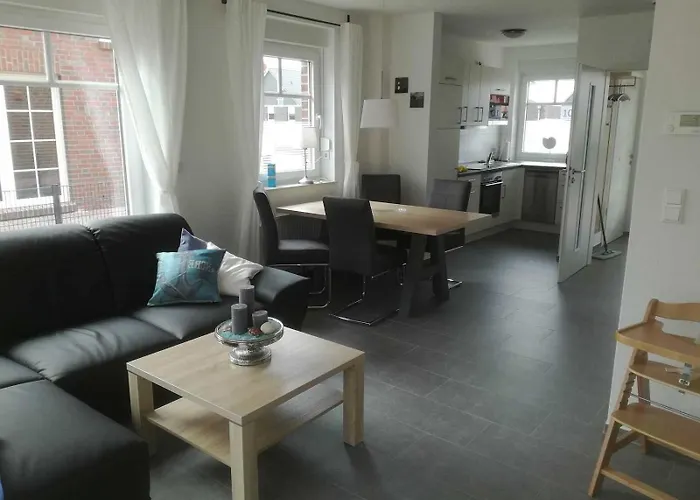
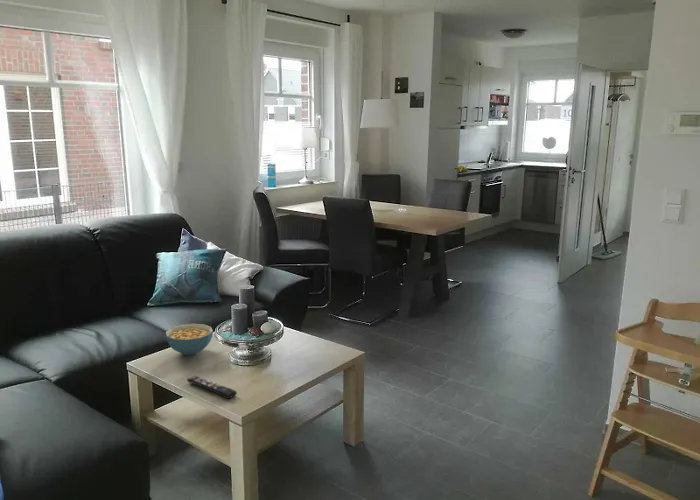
+ cereal bowl (189, 341)
+ remote control (211, 386)
